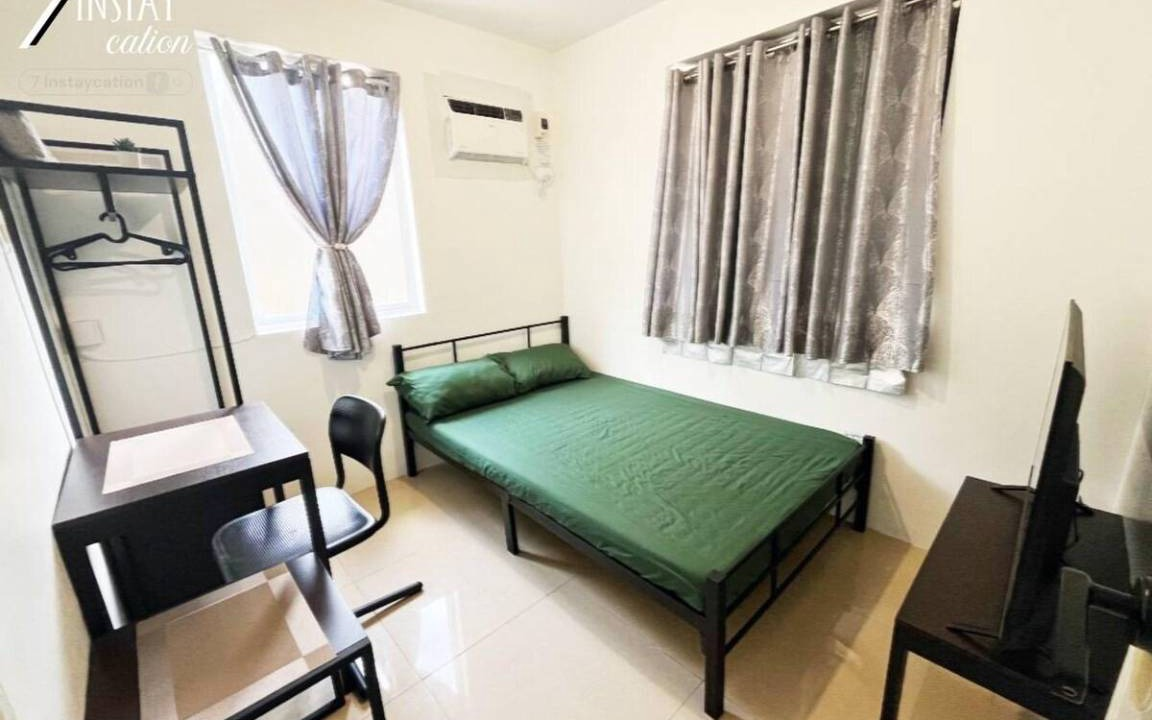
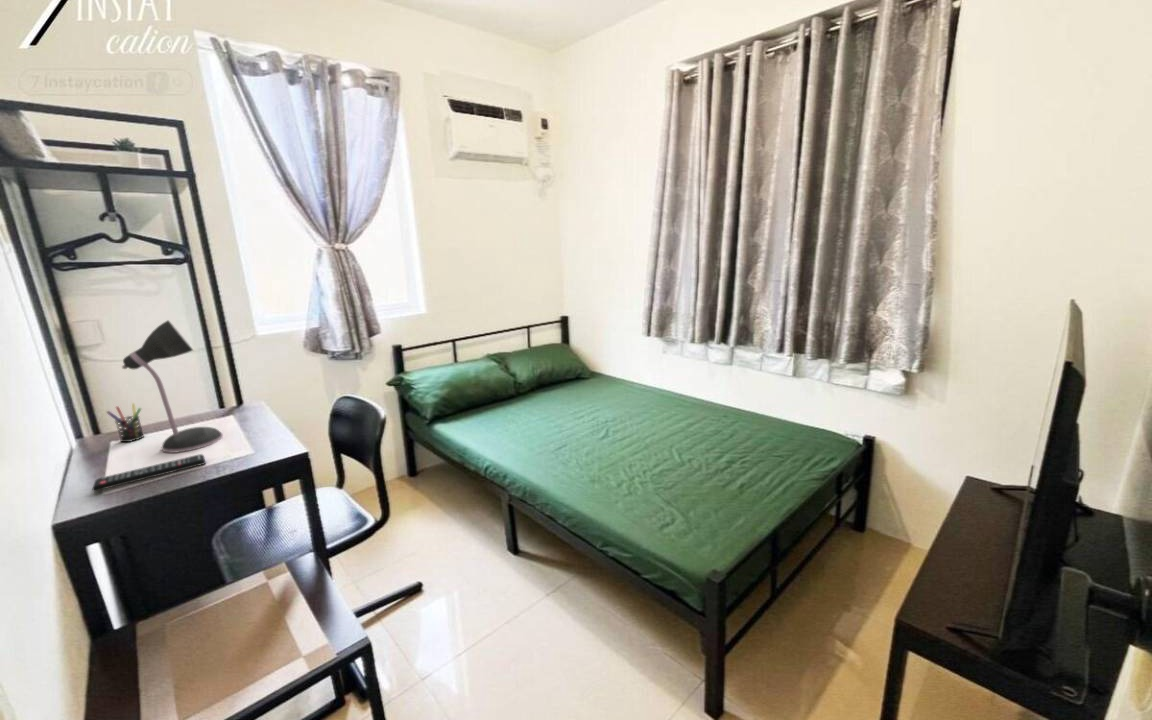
+ desk lamp (163, 387)
+ remote control (152, 472)
+ pen holder (130, 421)
